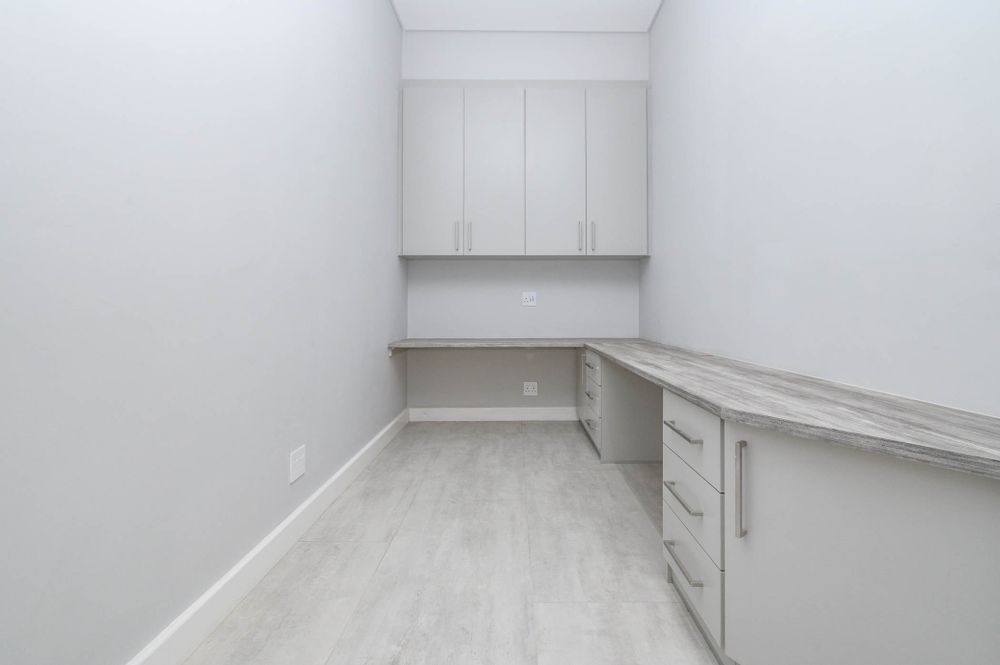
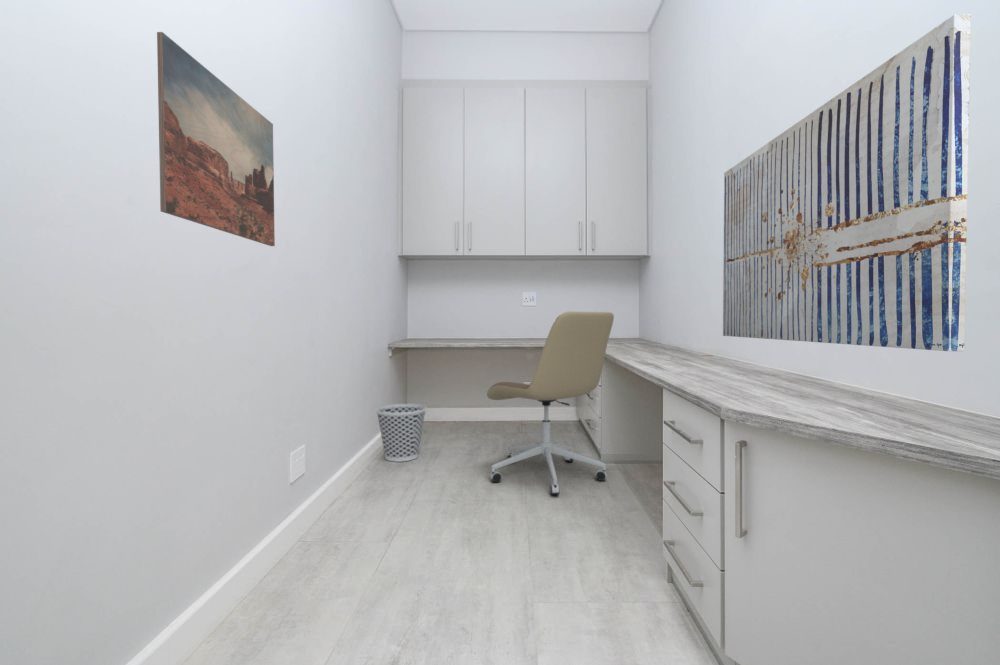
+ wall art (227, 159)
+ wastebasket (401, 432)
+ wall art (803, 231)
+ office chair (548, 394)
